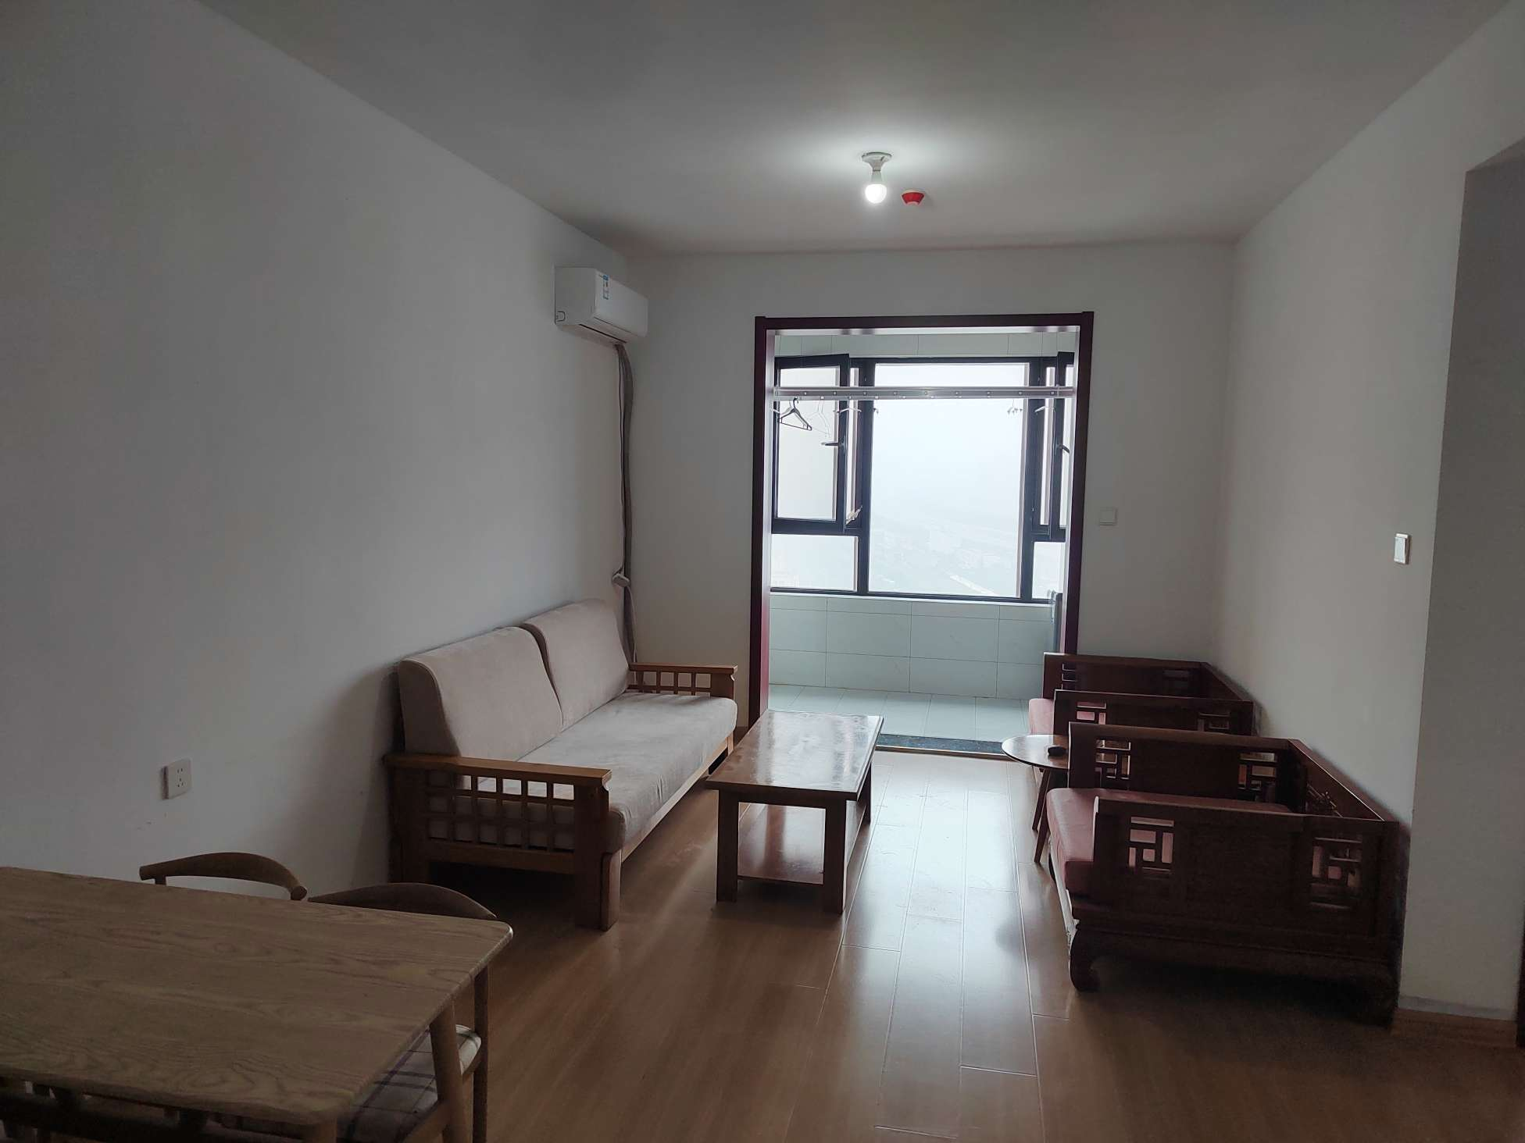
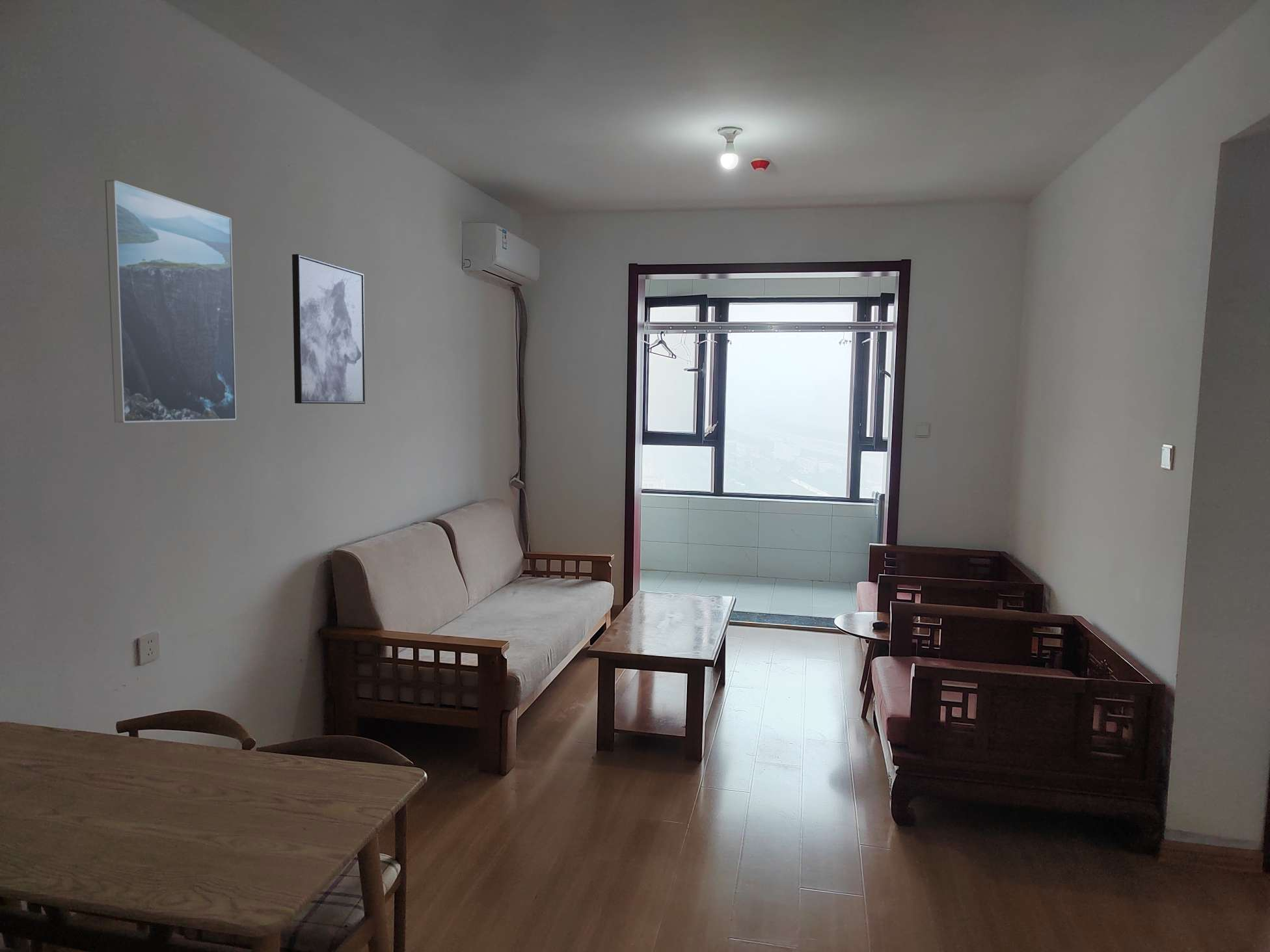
+ wall art (331, 334)
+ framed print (177, 312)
